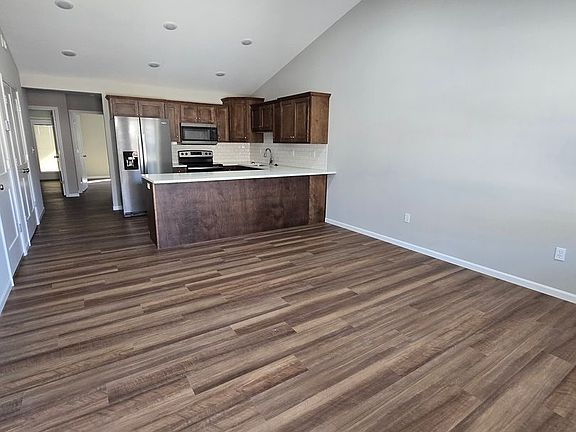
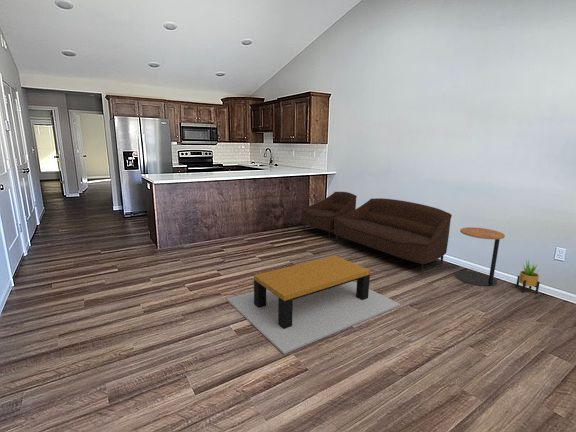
+ sofa (366, 222)
+ potted plant (529, 276)
+ coffee table (312, 287)
+ side table (492, 256)
